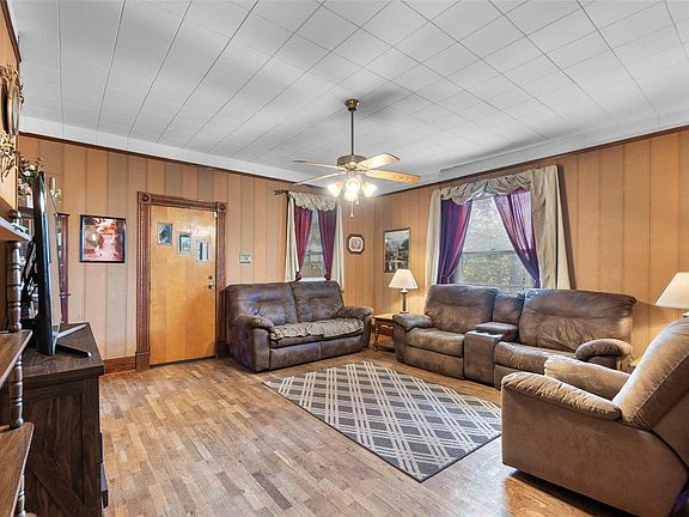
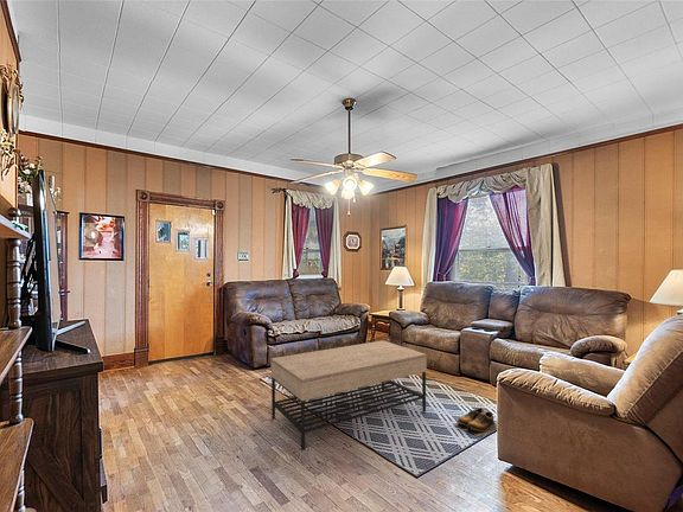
+ shoes (477, 418)
+ coffee table (350, 385)
